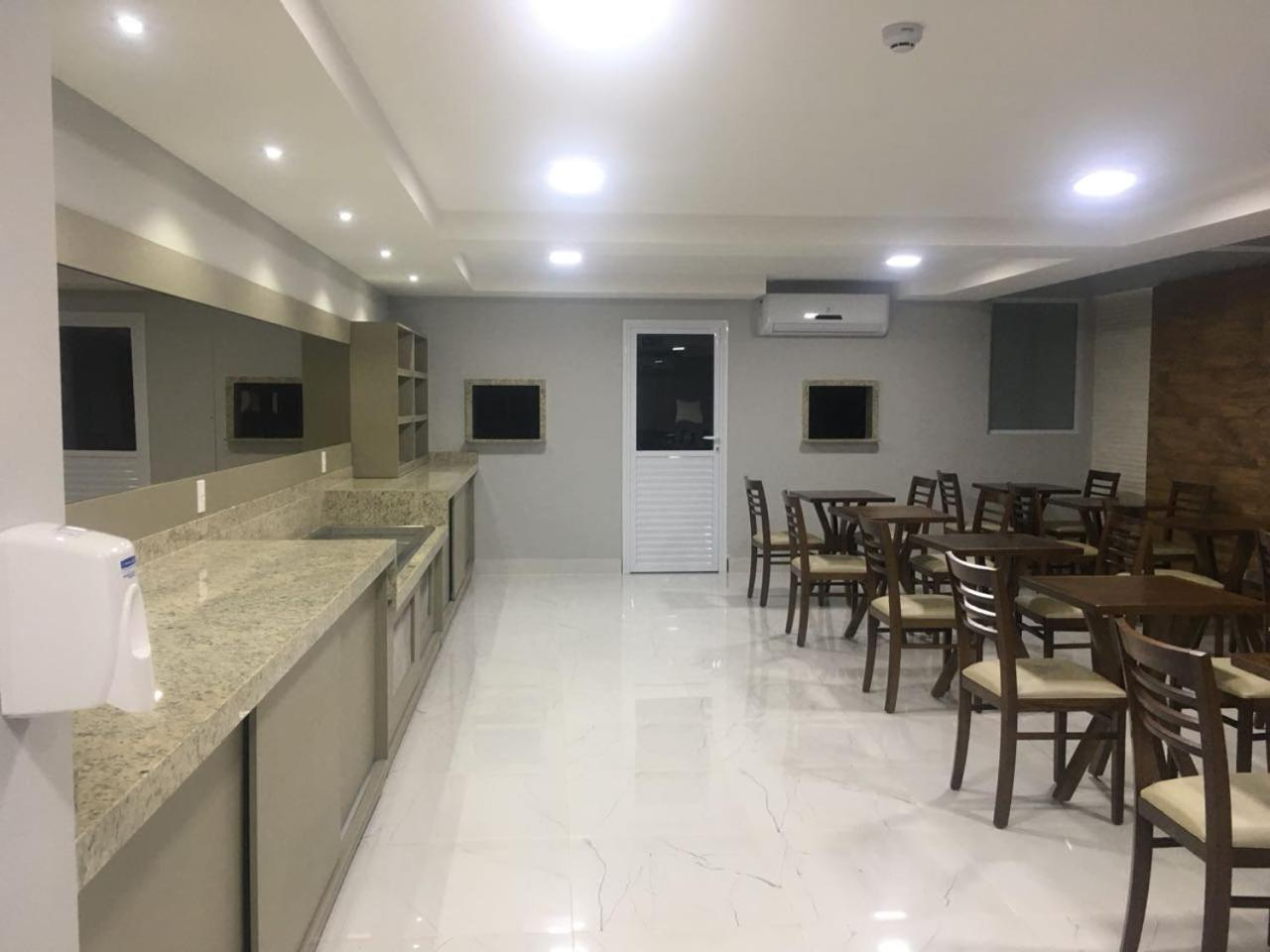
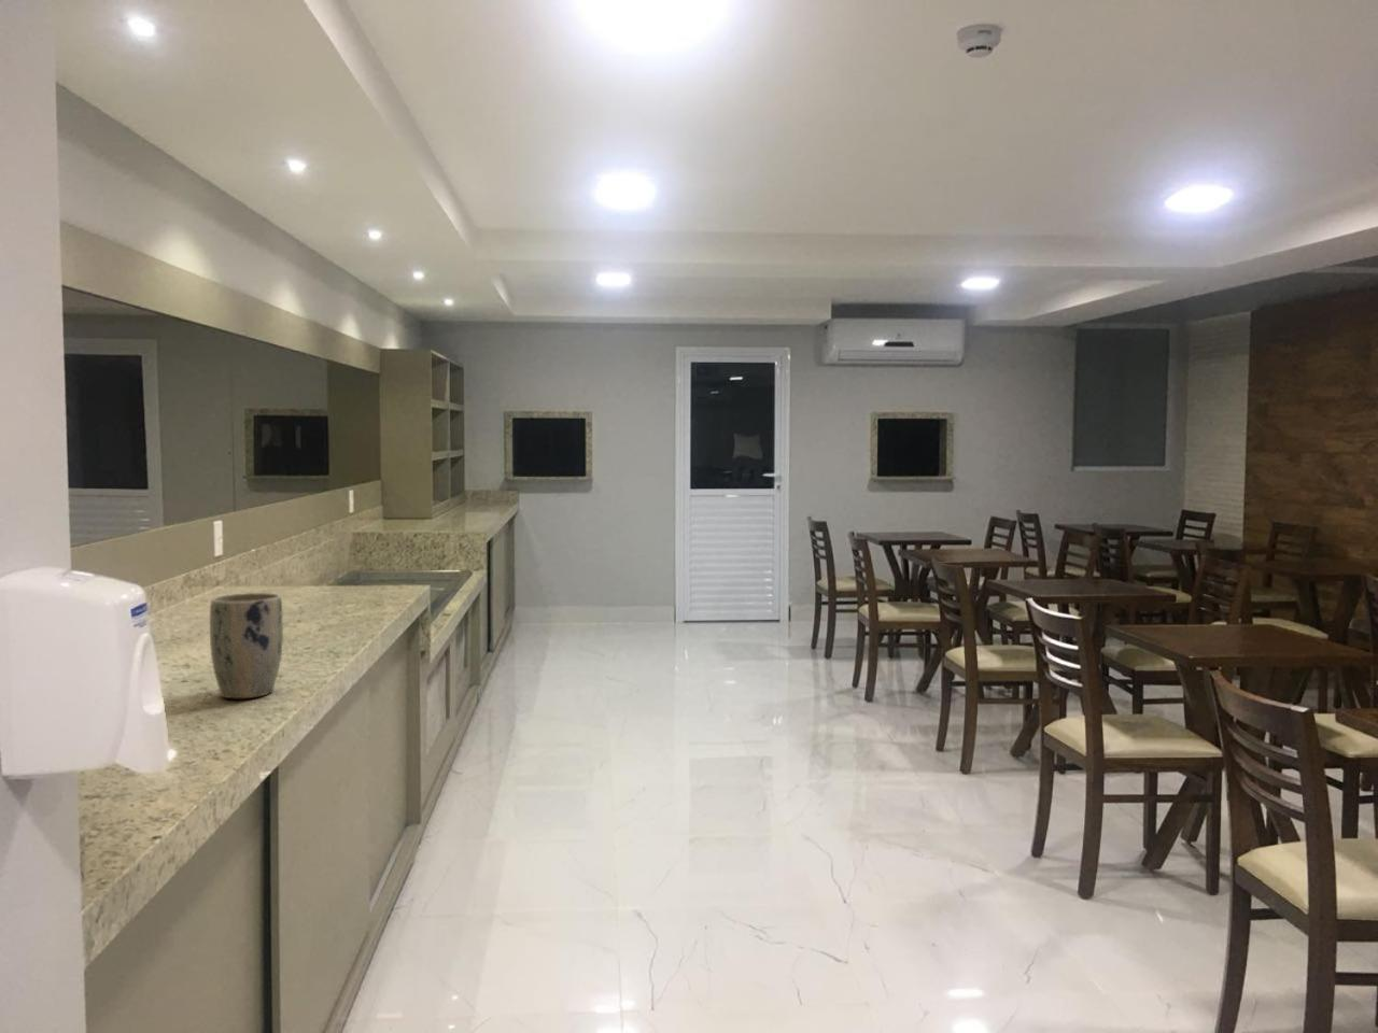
+ plant pot (246, 645)
